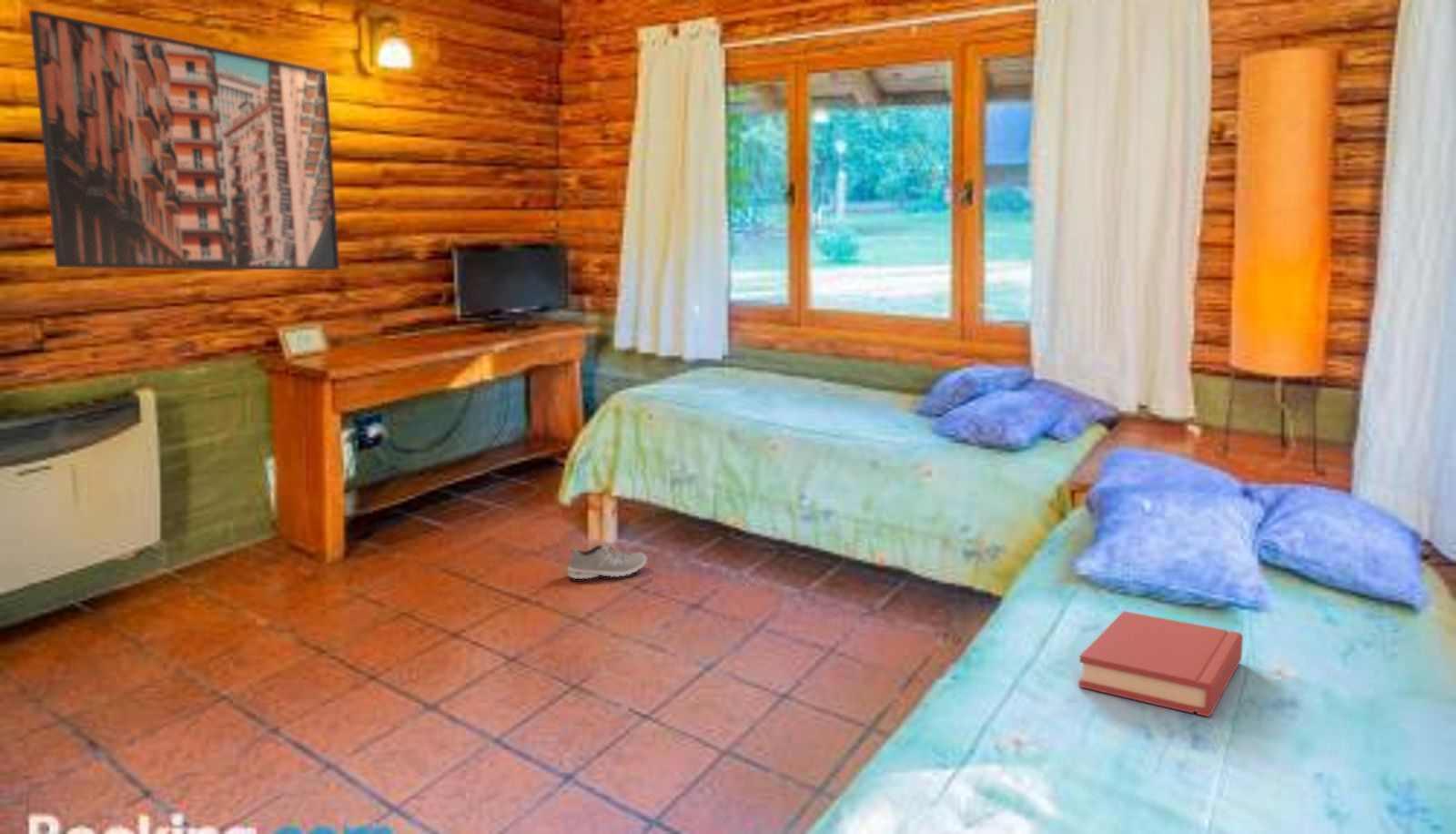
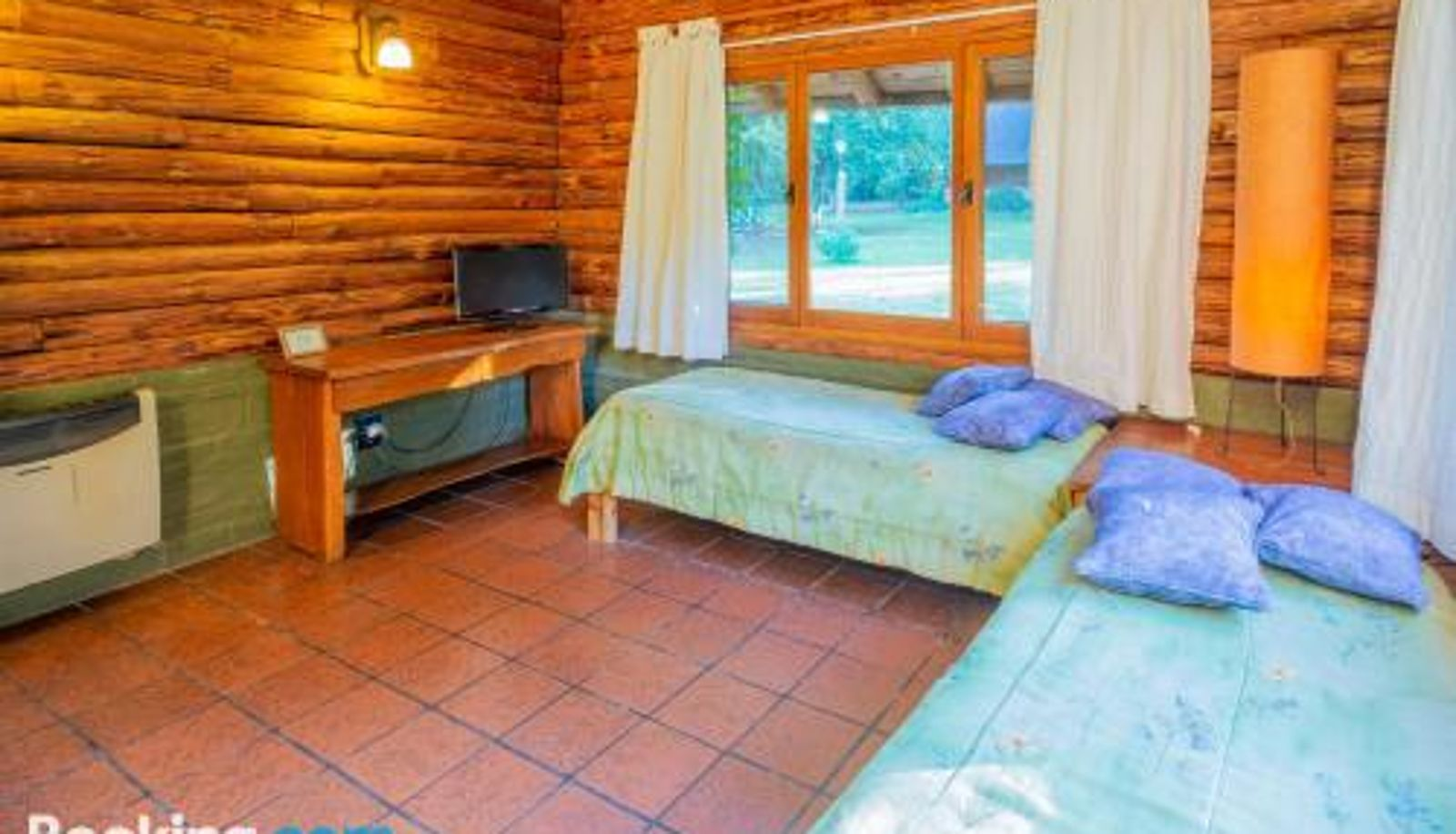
- hardback book (1163, 658)
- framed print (206, 158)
- sneaker (607, 558)
